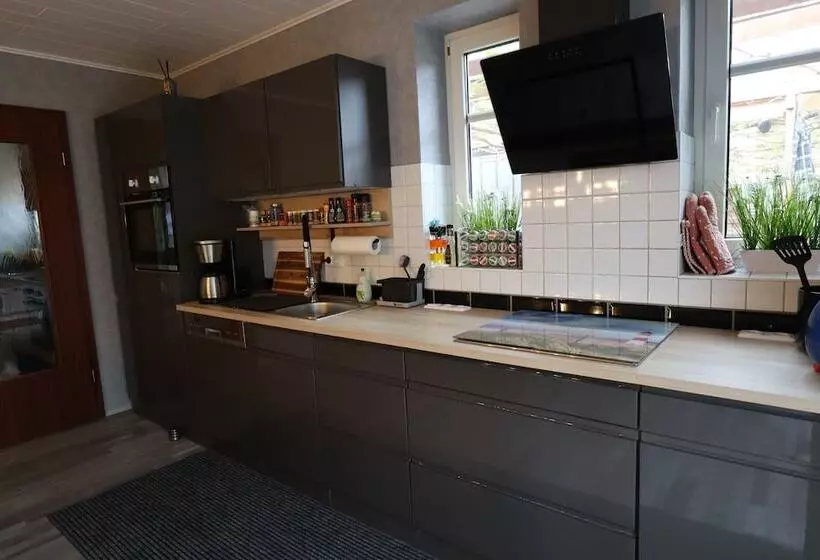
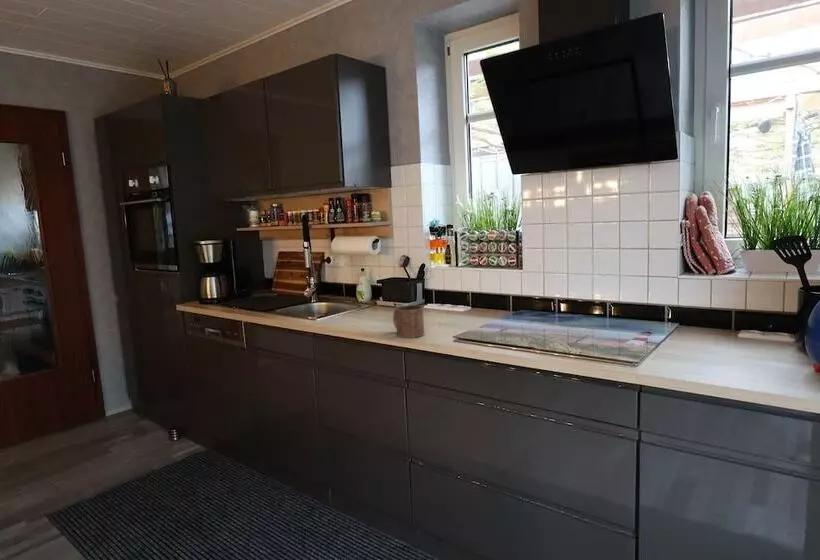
+ mug (405, 320)
